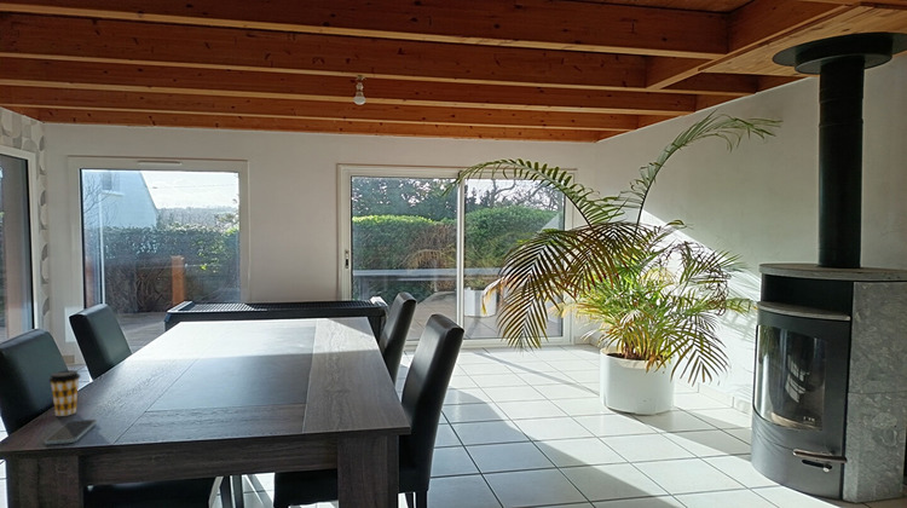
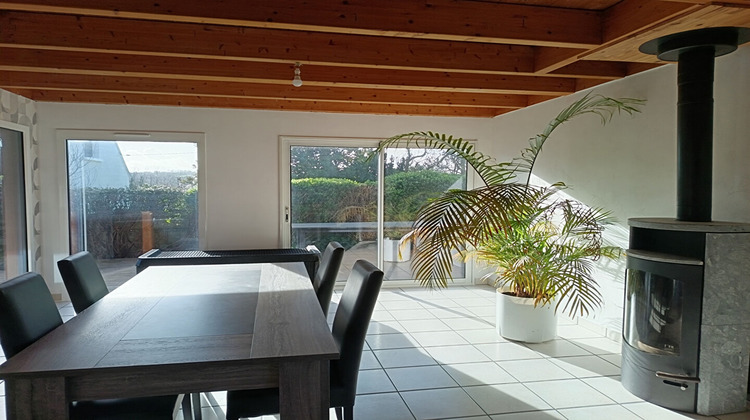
- smartphone (71, 431)
- coffee cup (64, 393)
